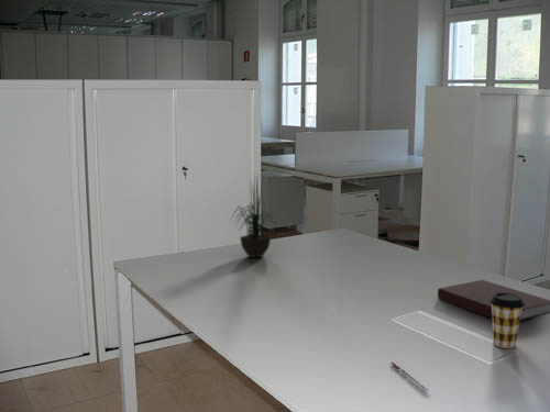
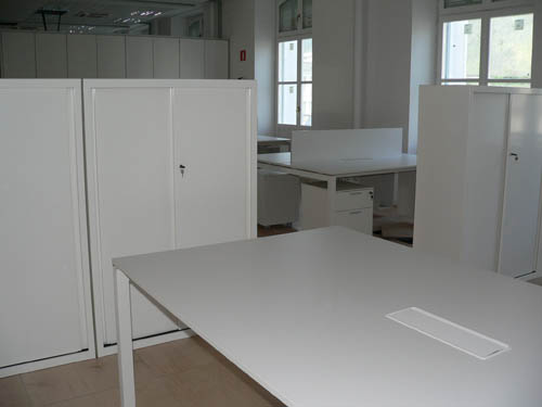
- pen (408, 375)
- potted plant (252, 209)
- coffee cup (505, 320)
- notebook (490, 300)
